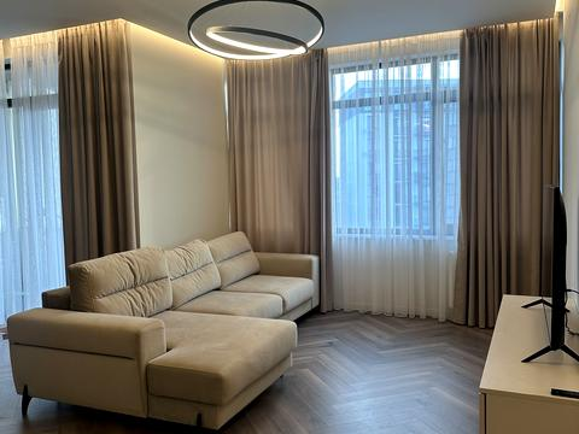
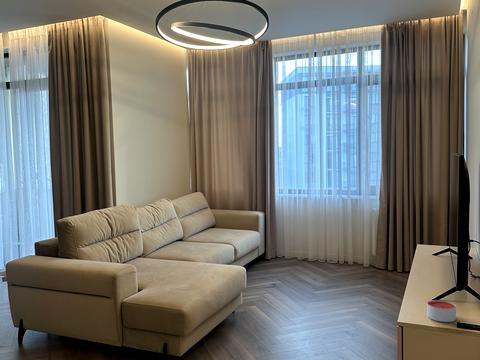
+ candle (441, 310)
